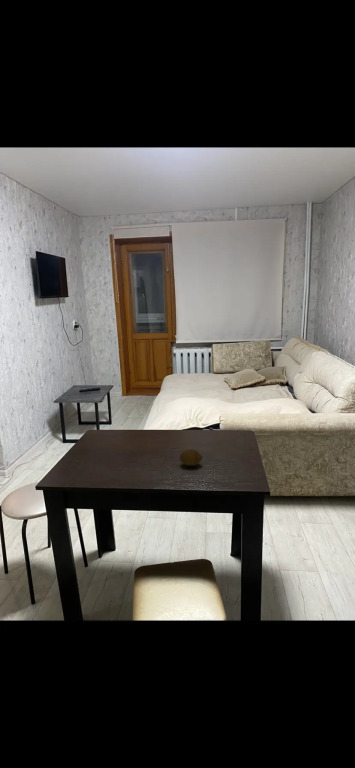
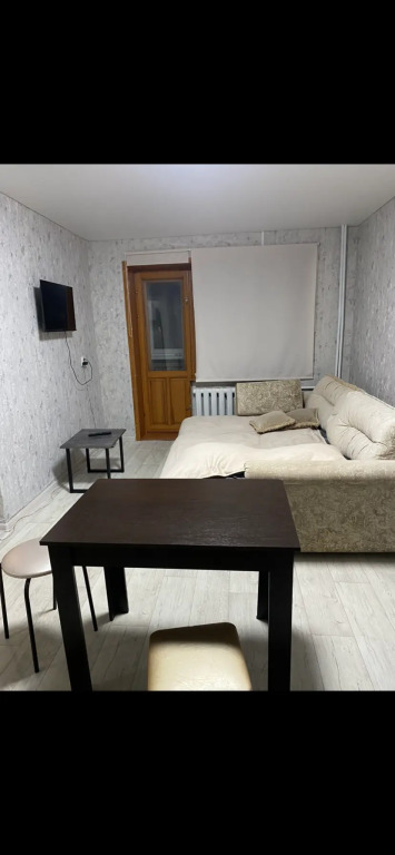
- fruit (191, 457)
